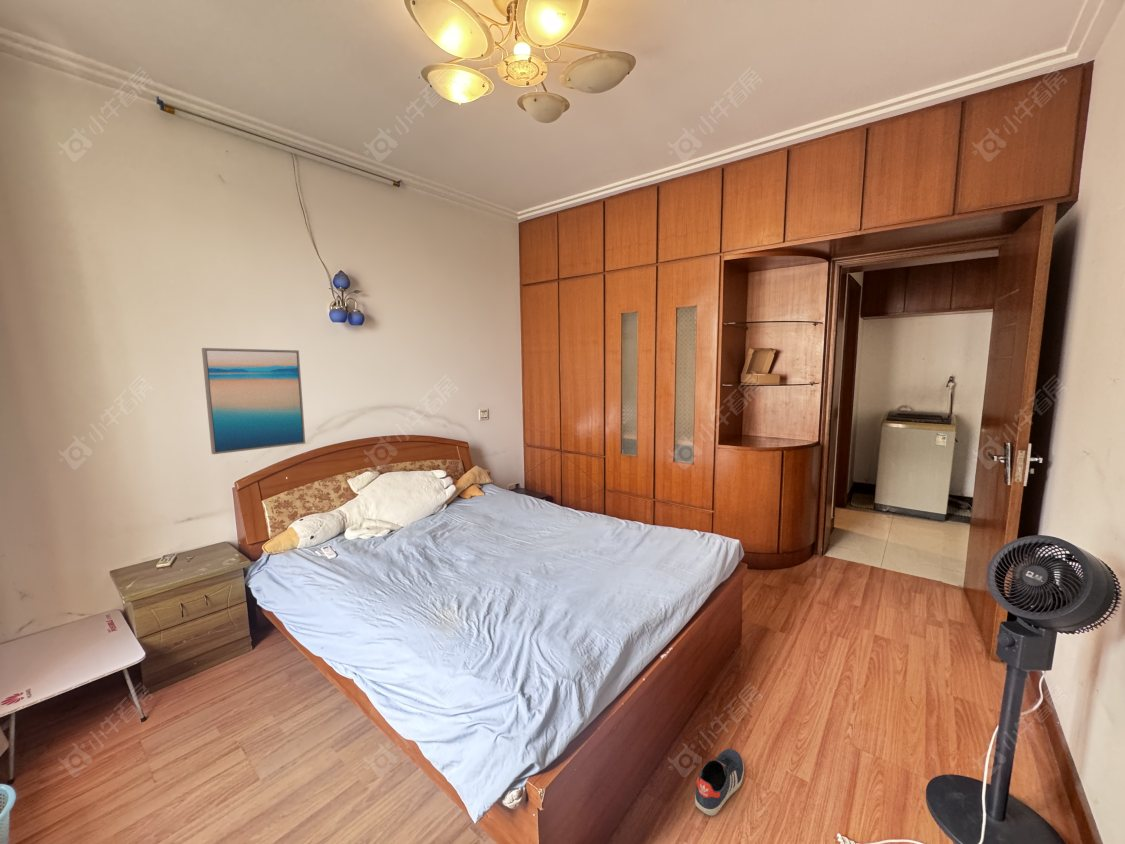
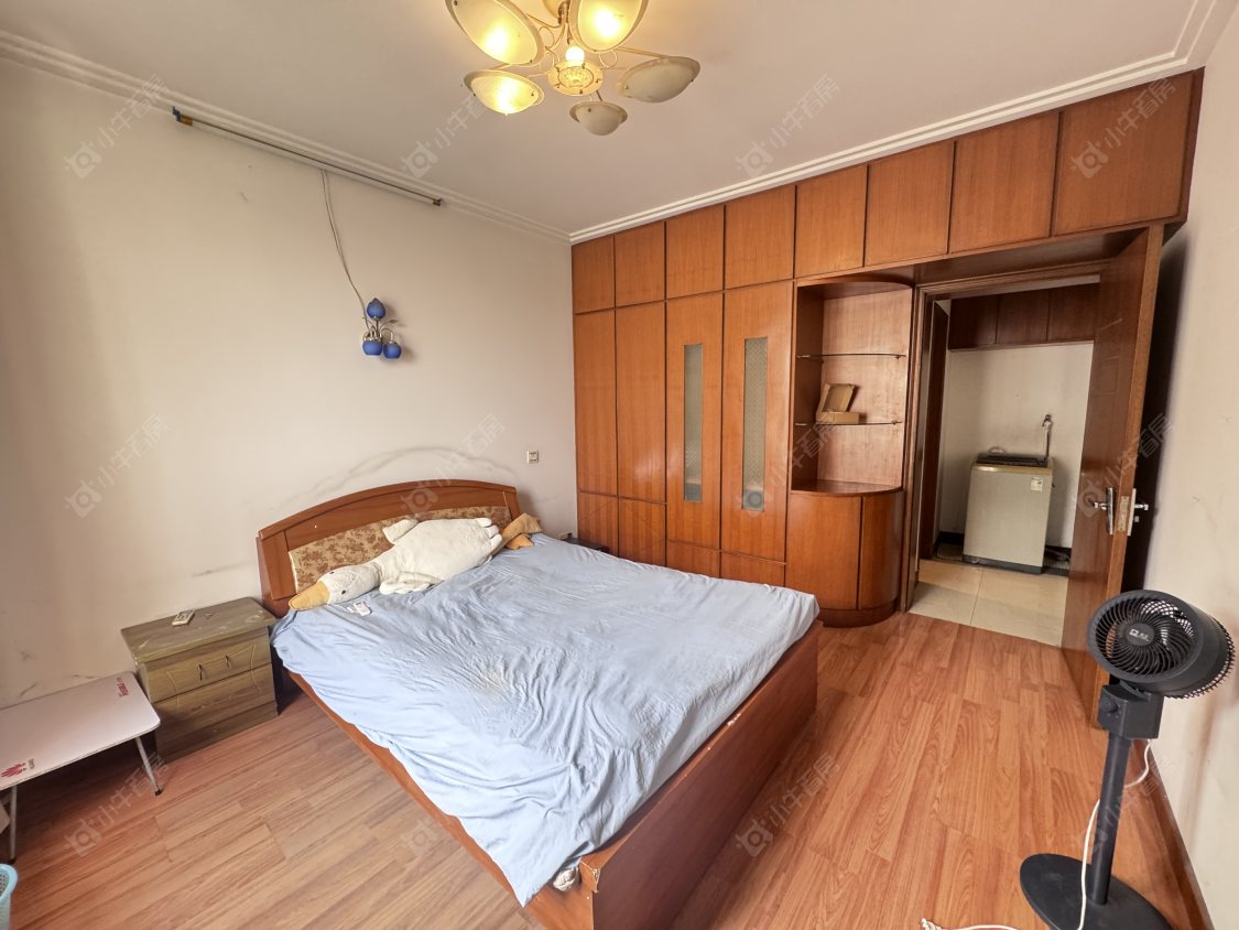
- wall art (257, 399)
- sneaker (721, 770)
